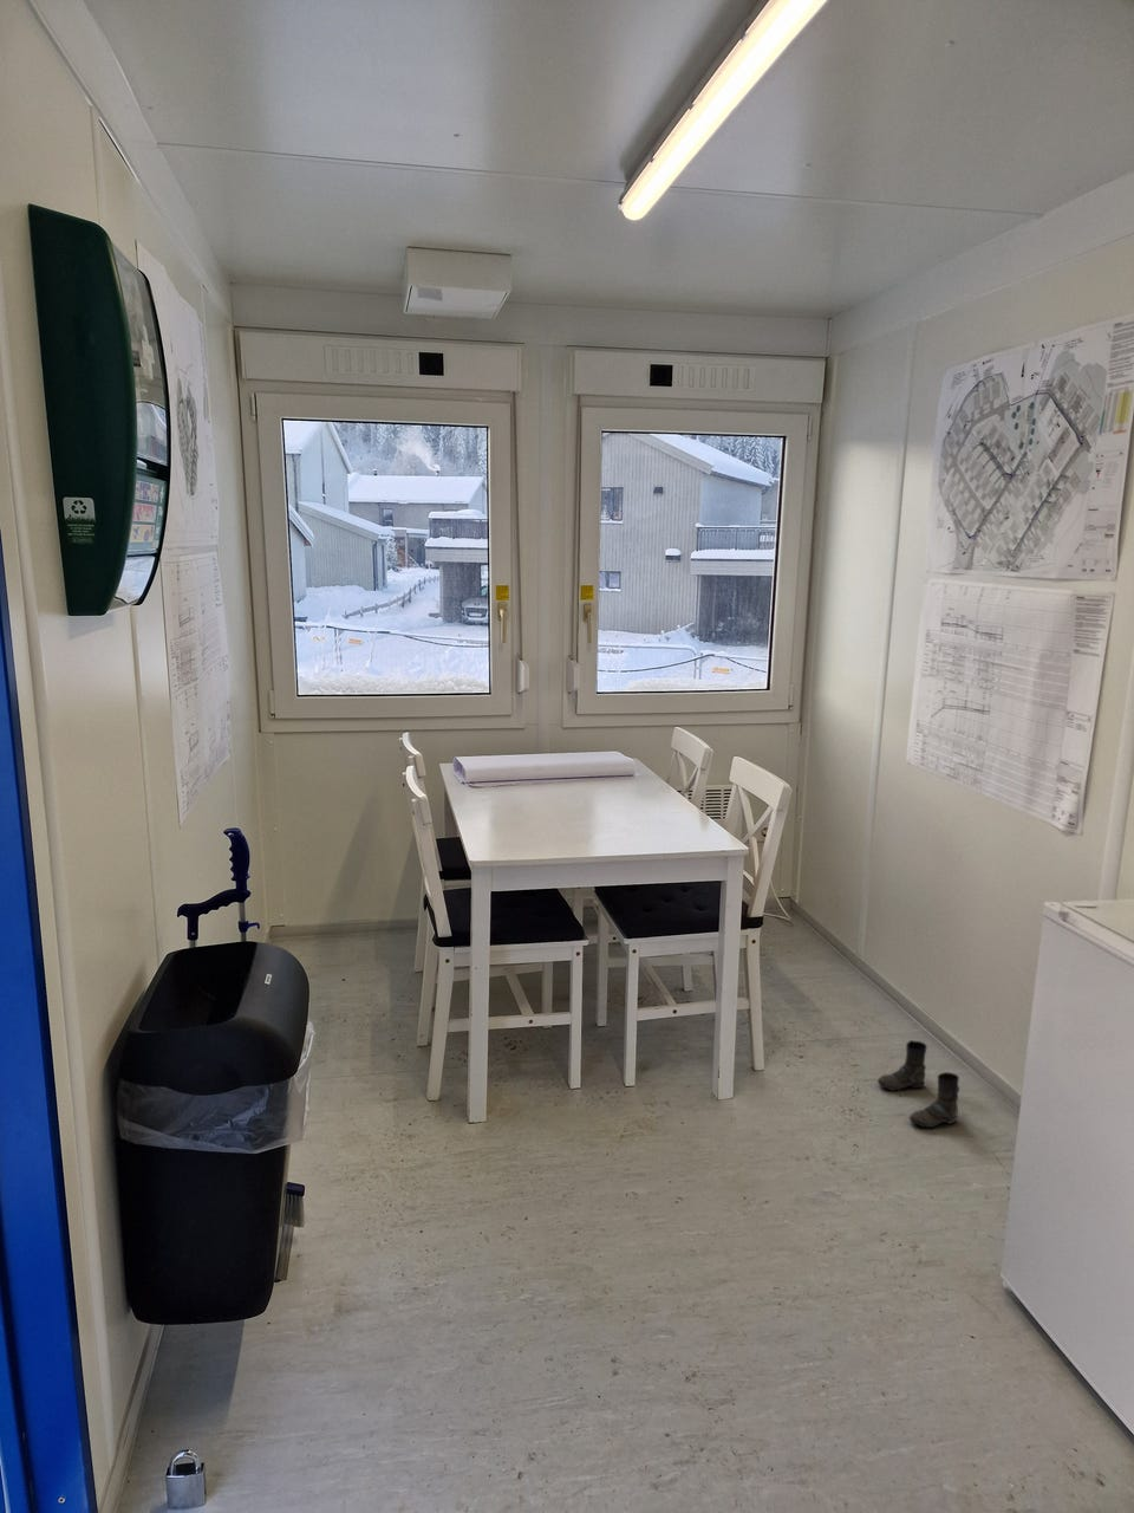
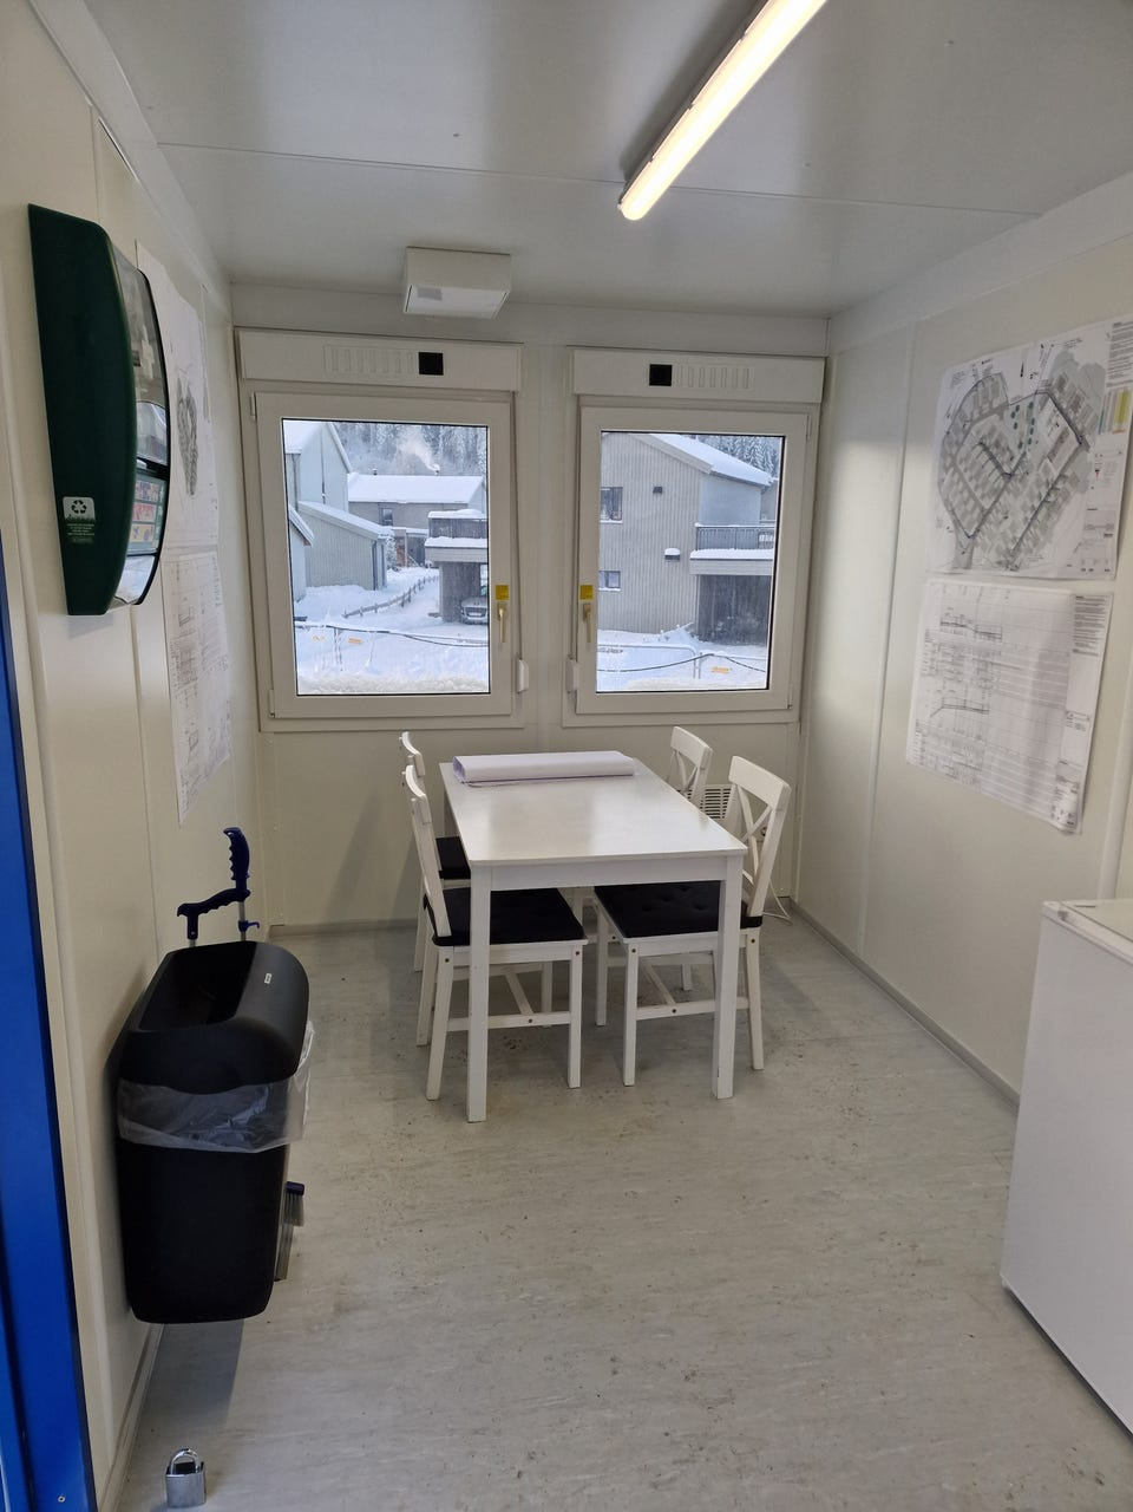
- boots (918, 1082)
